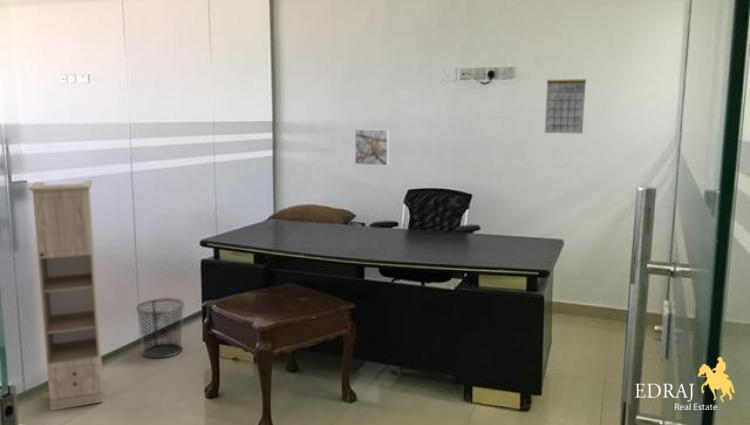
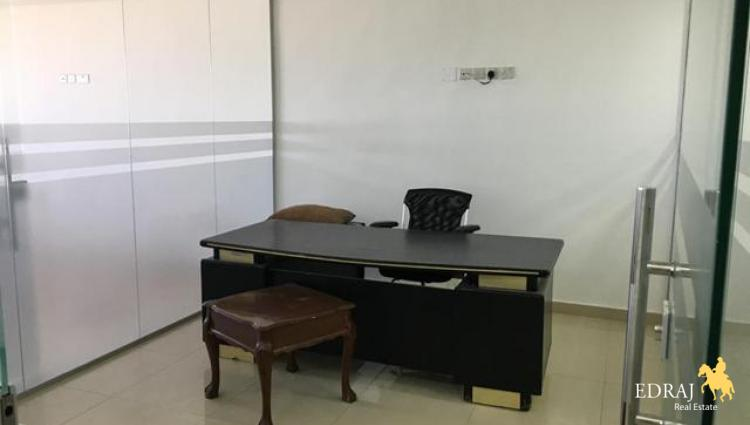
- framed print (371, 147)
- calendar (565, 100)
- storage cabinet (70, 292)
- waste bin (161, 327)
